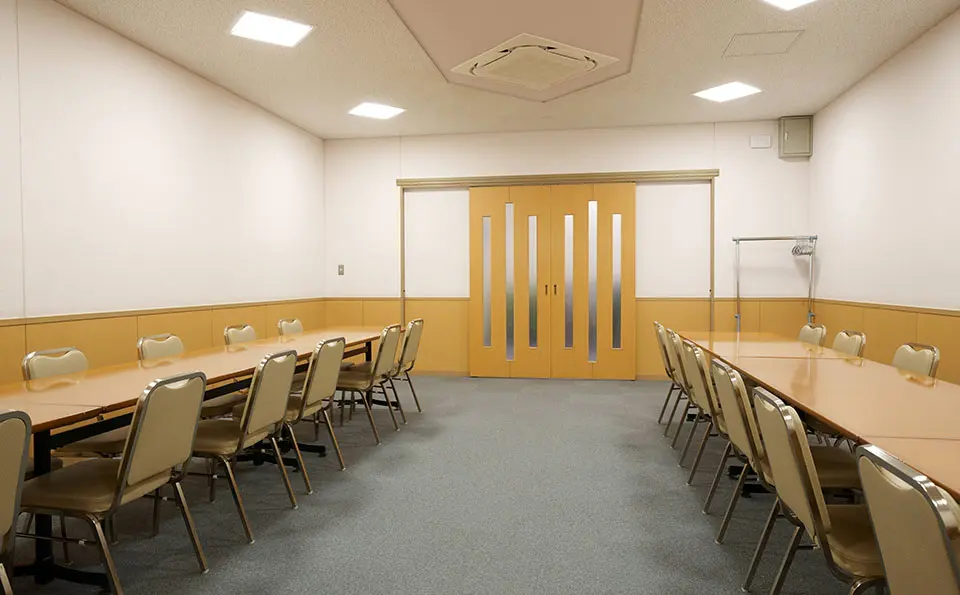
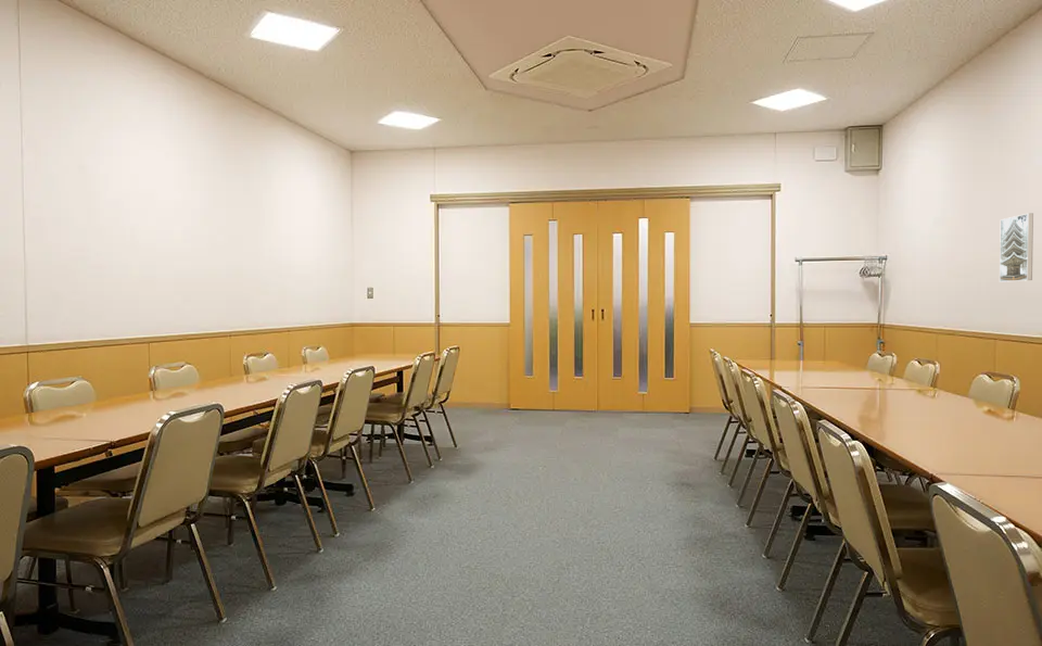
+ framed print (1015, 249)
